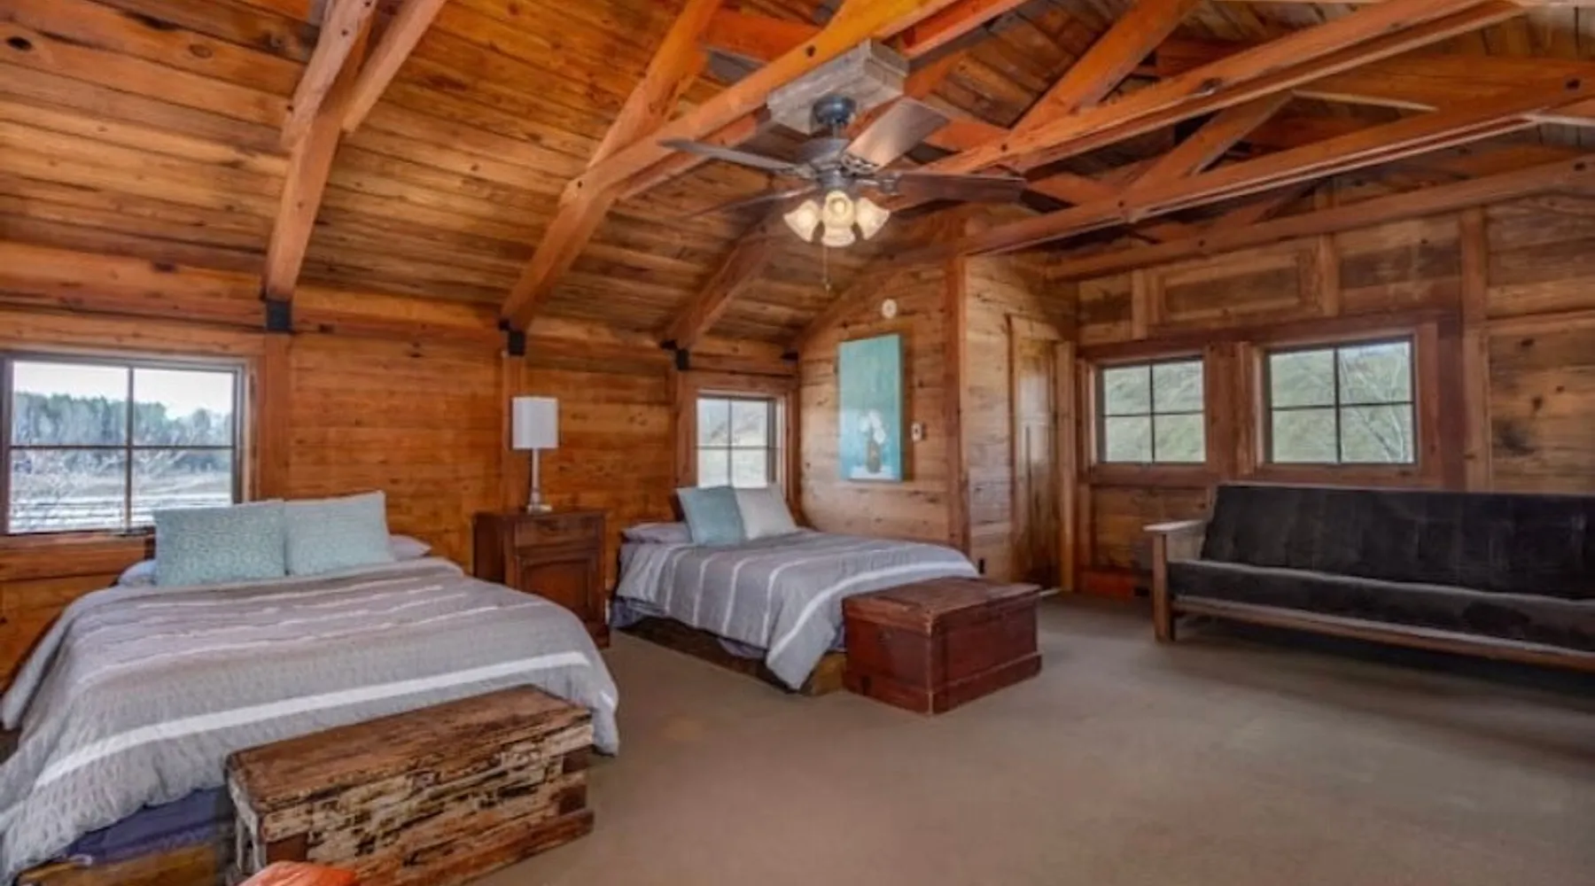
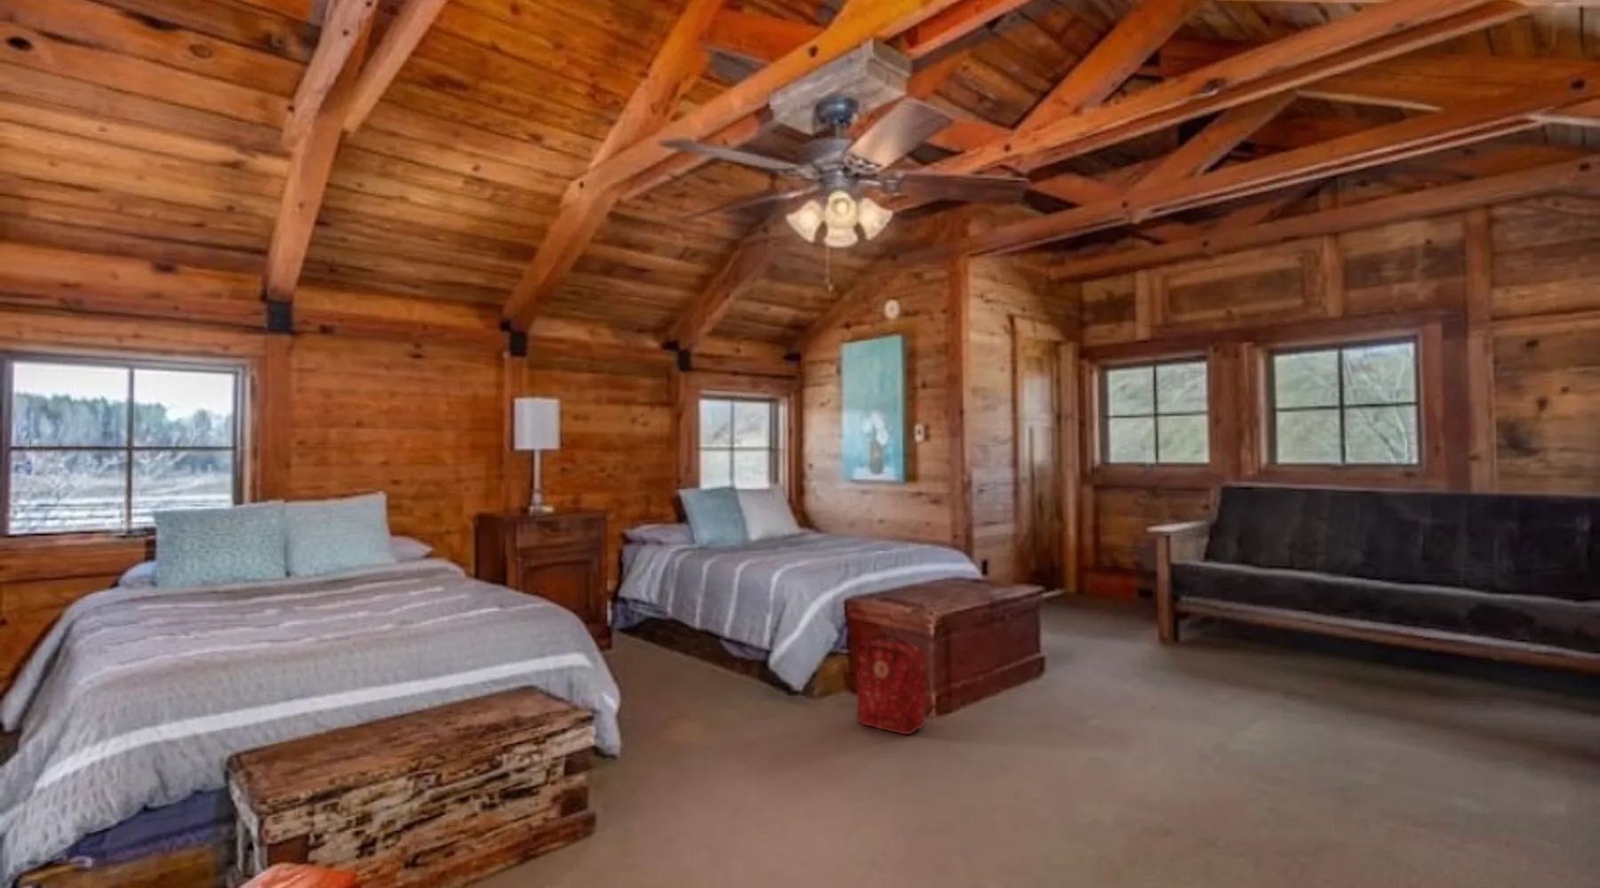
+ backpack (892, 678)
